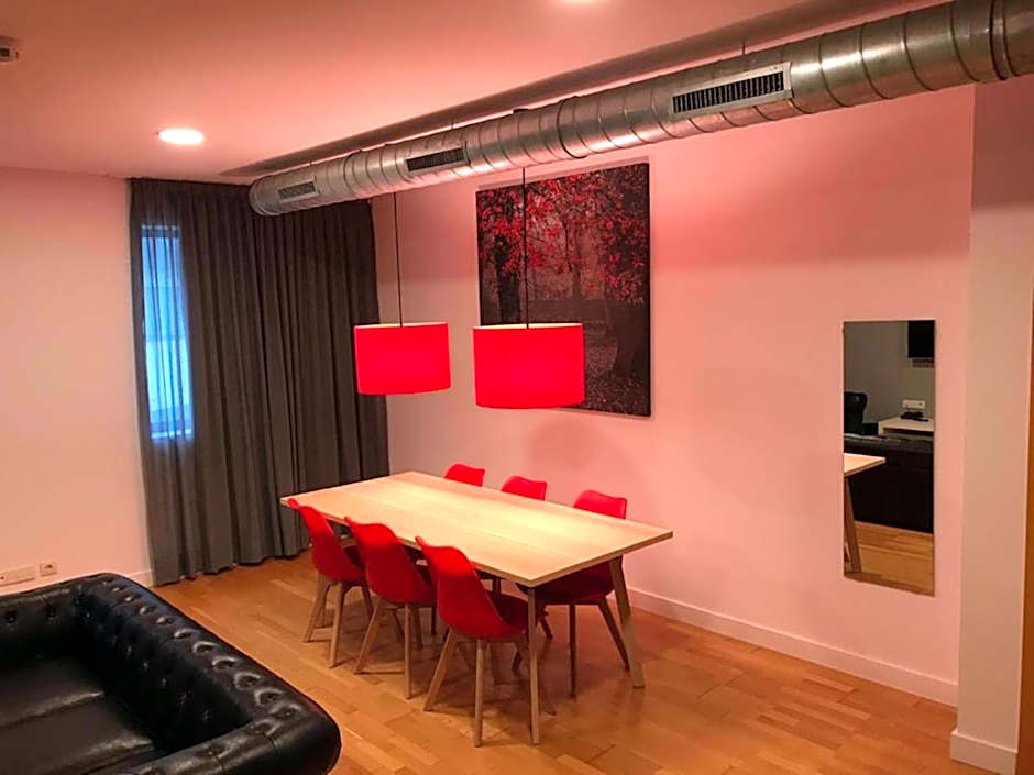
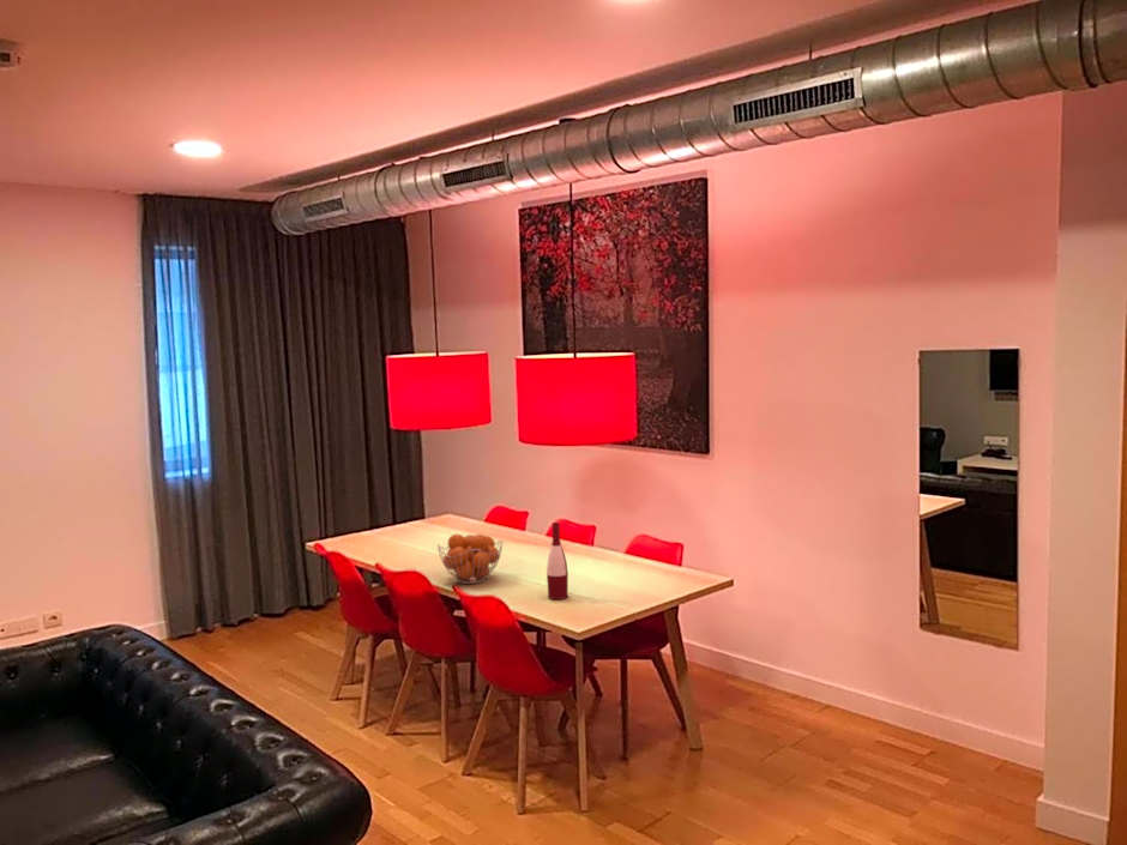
+ alcohol (556, 560)
+ fruit basket (470, 556)
